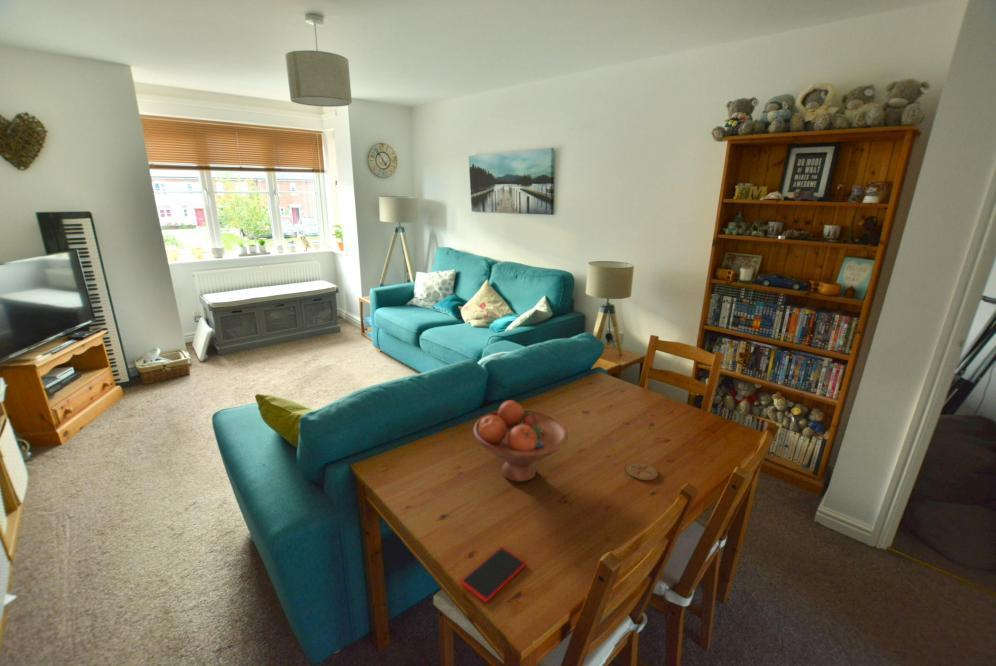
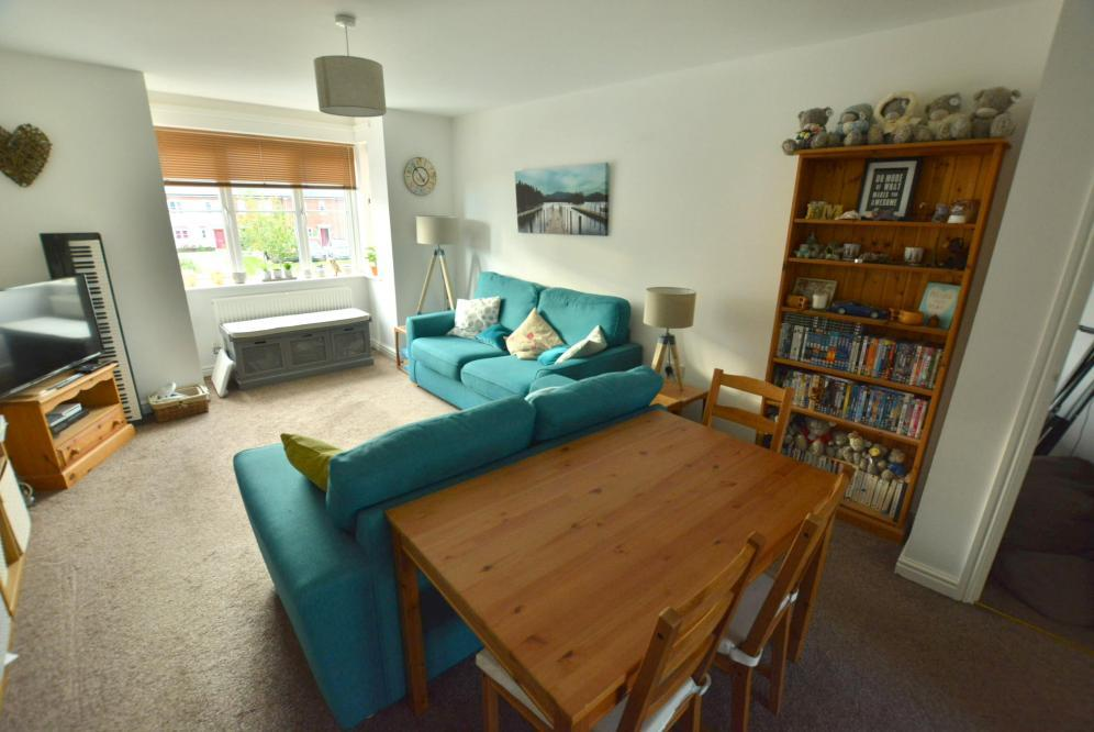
- coaster (641, 470)
- fruit bowl (519, 442)
- smartphone (494, 572)
